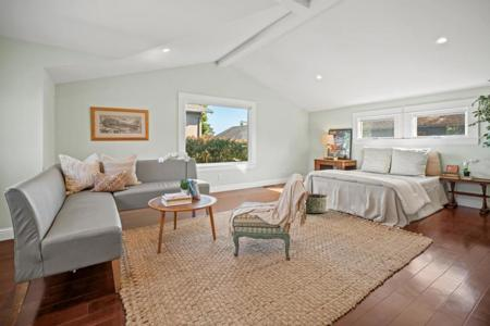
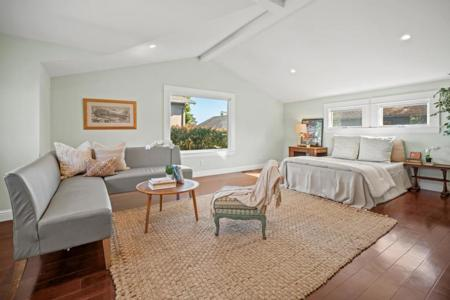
- basket (311, 200)
